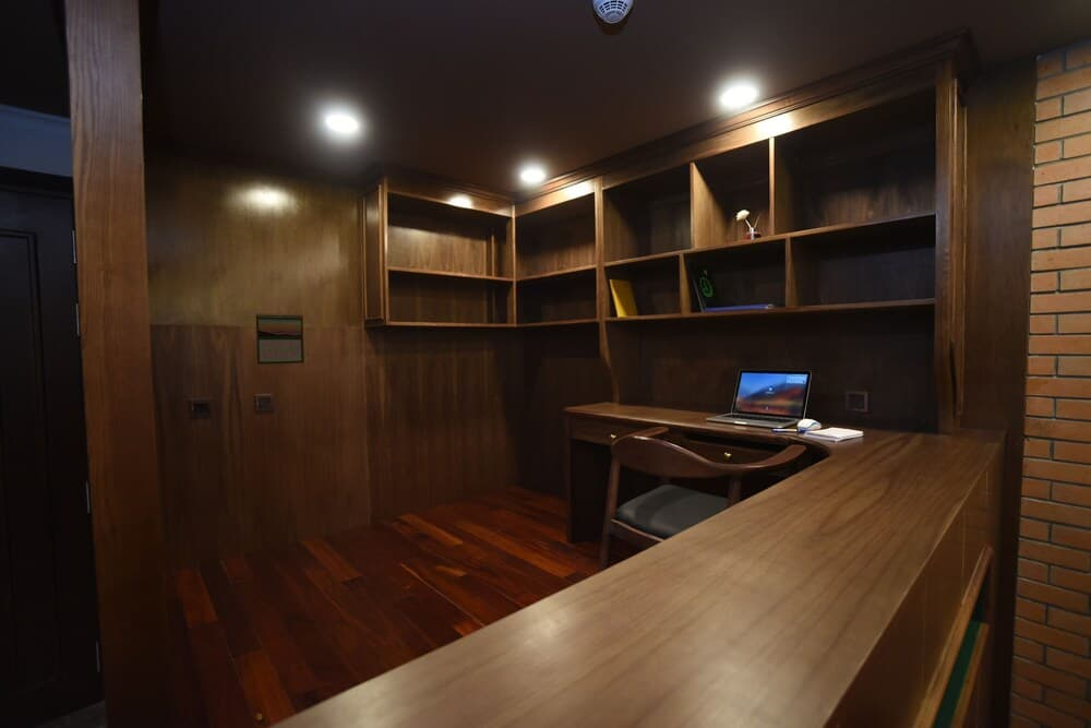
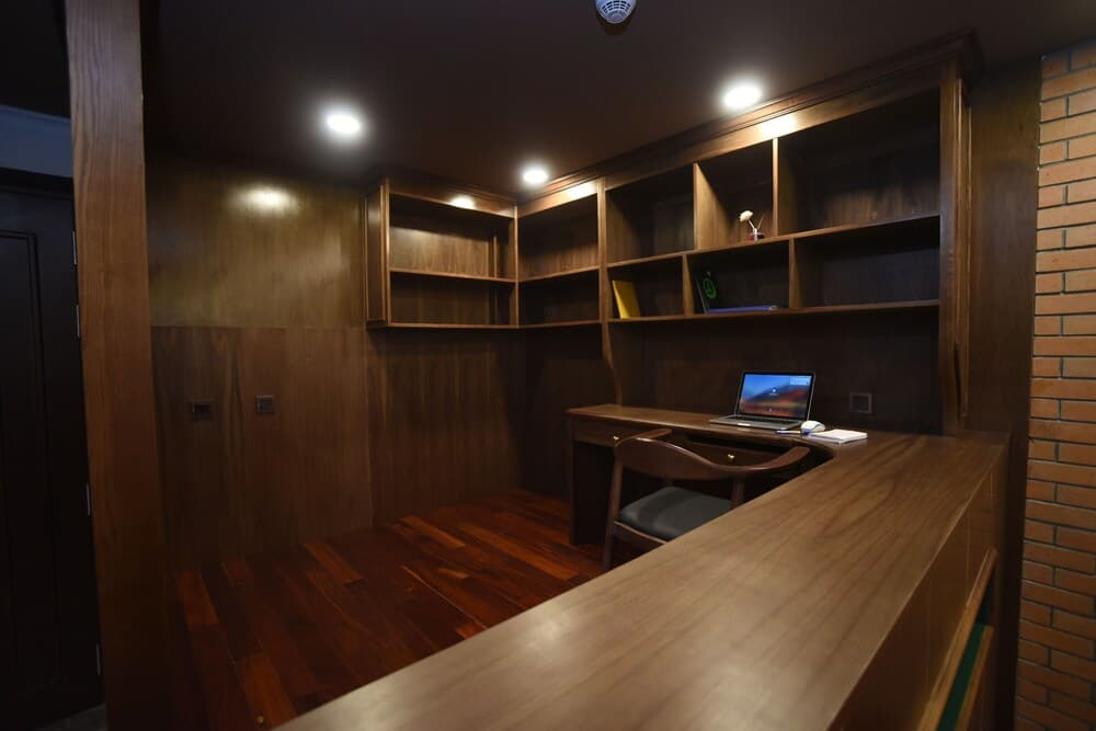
- calendar (280, 338)
